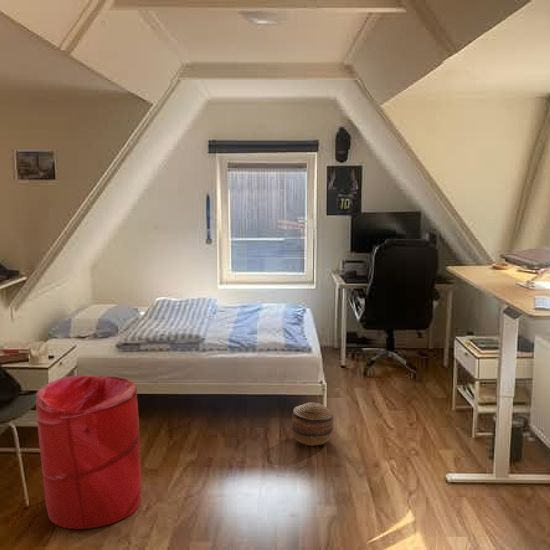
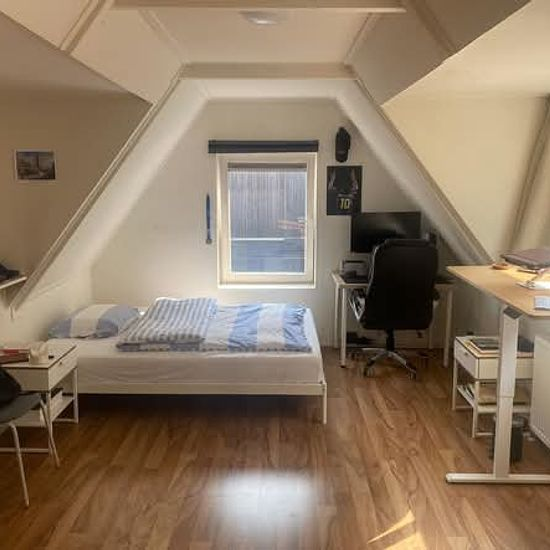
- basket (312, 422)
- laundry hamper (90, 446)
